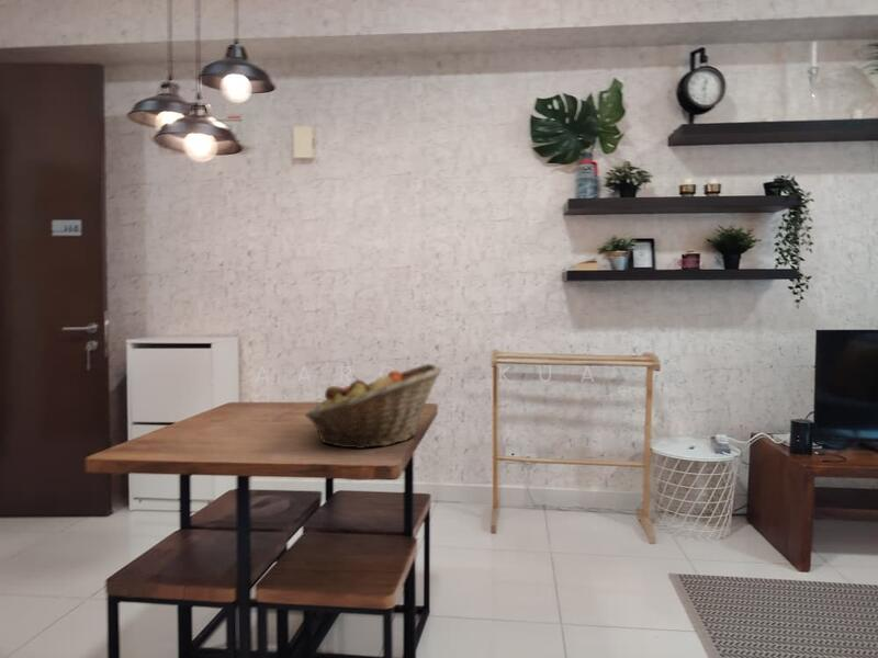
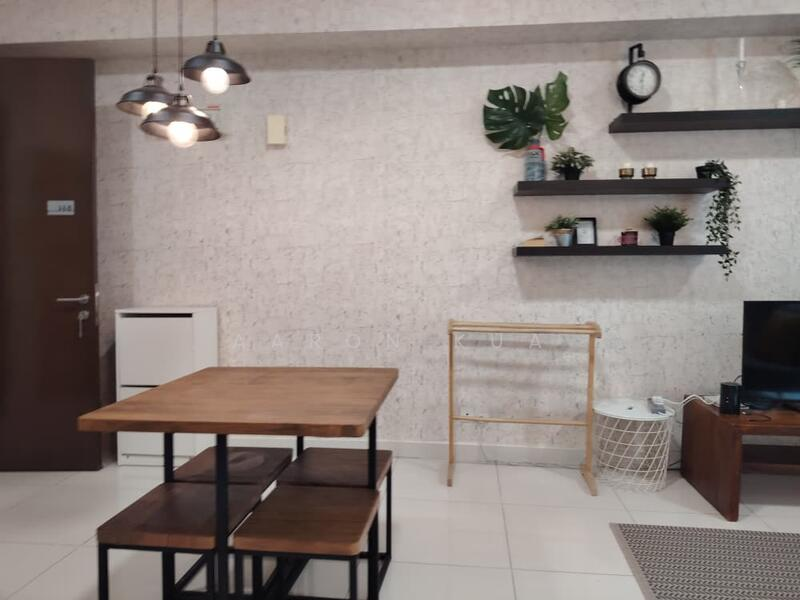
- fruit basket (375, 400)
